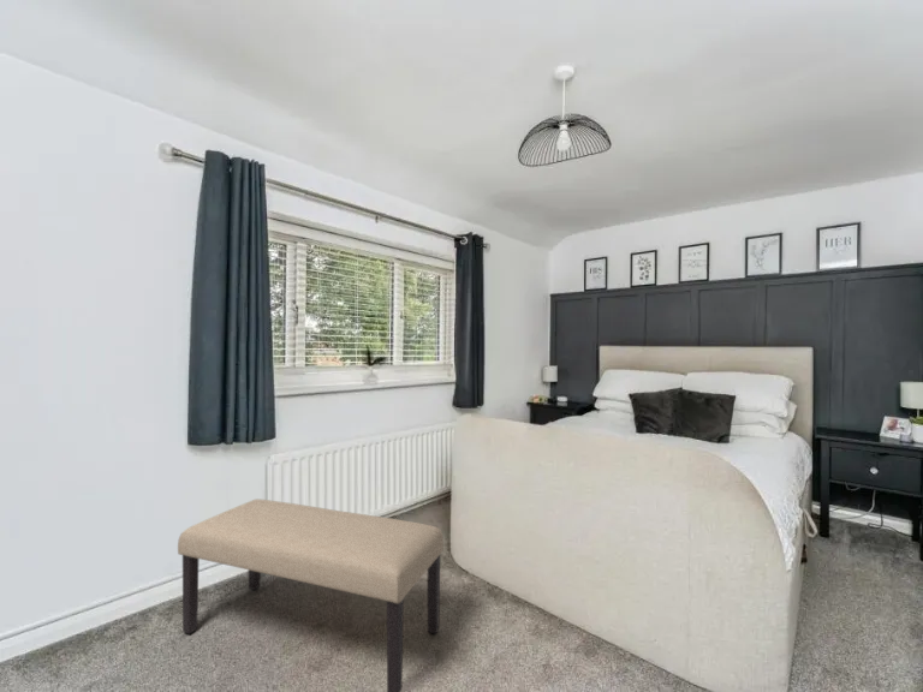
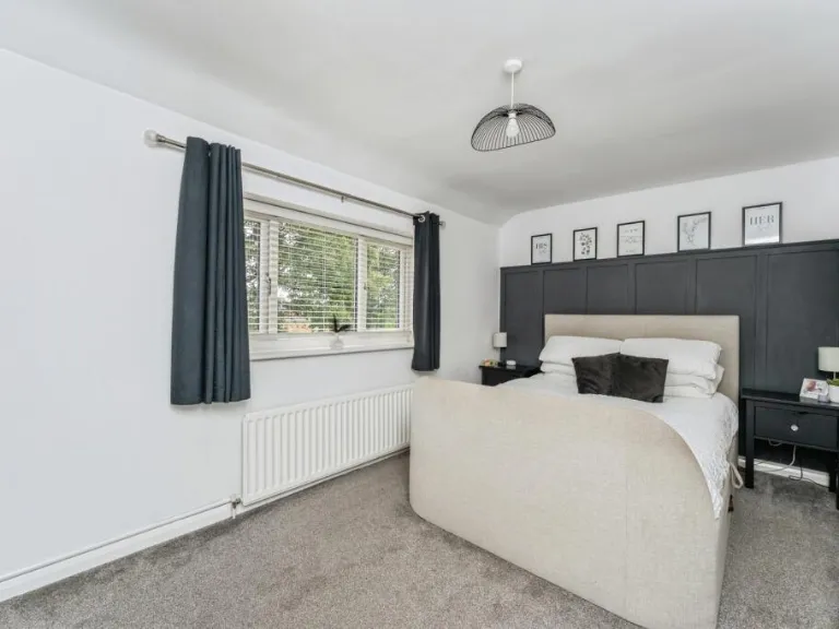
- bench (311, 577)
